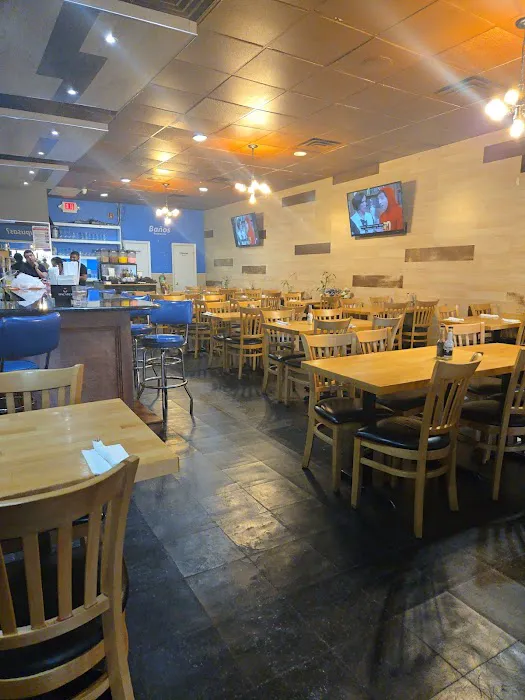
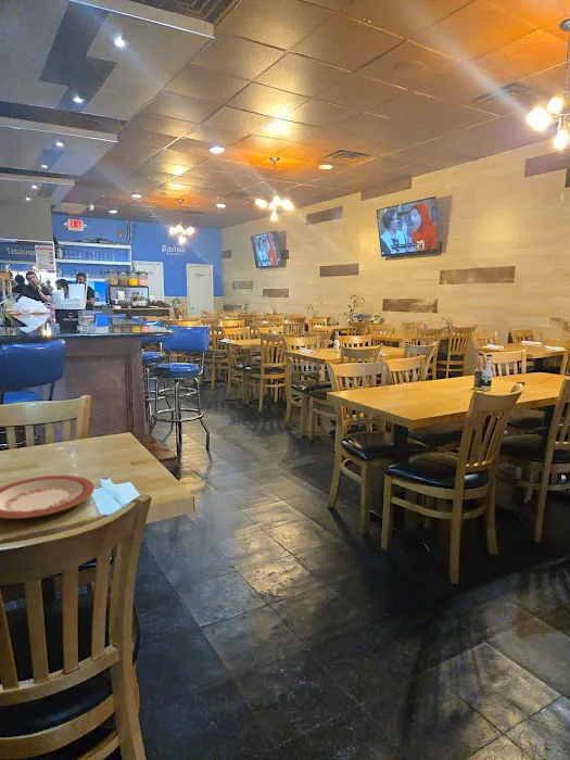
+ plate (40, 497)
